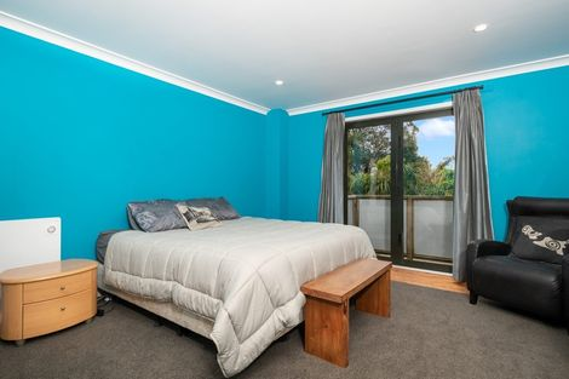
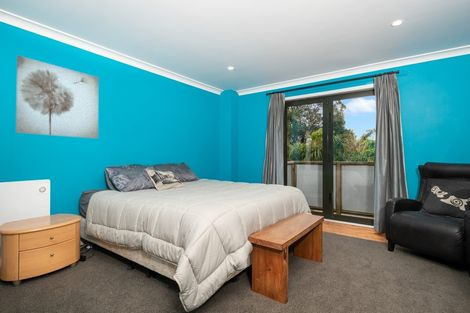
+ wall art (62, 101)
